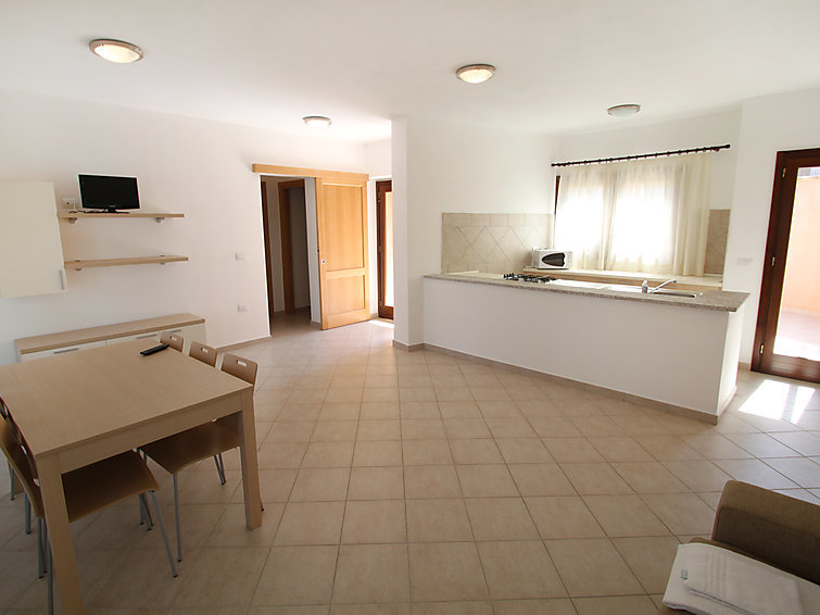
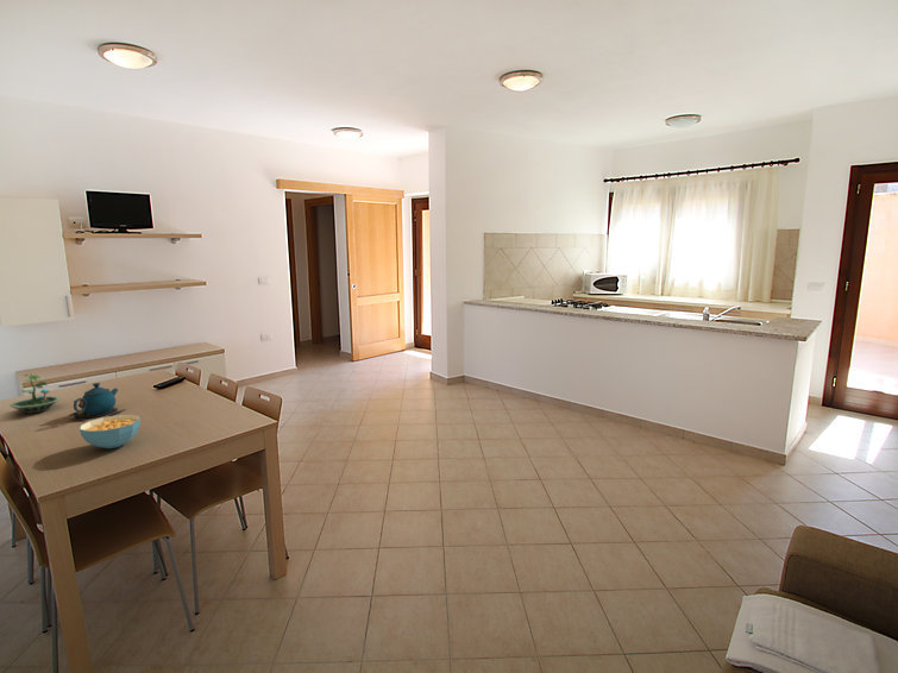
+ terrarium (33, 379)
+ teapot (95, 397)
+ cereal bowl (112, 434)
